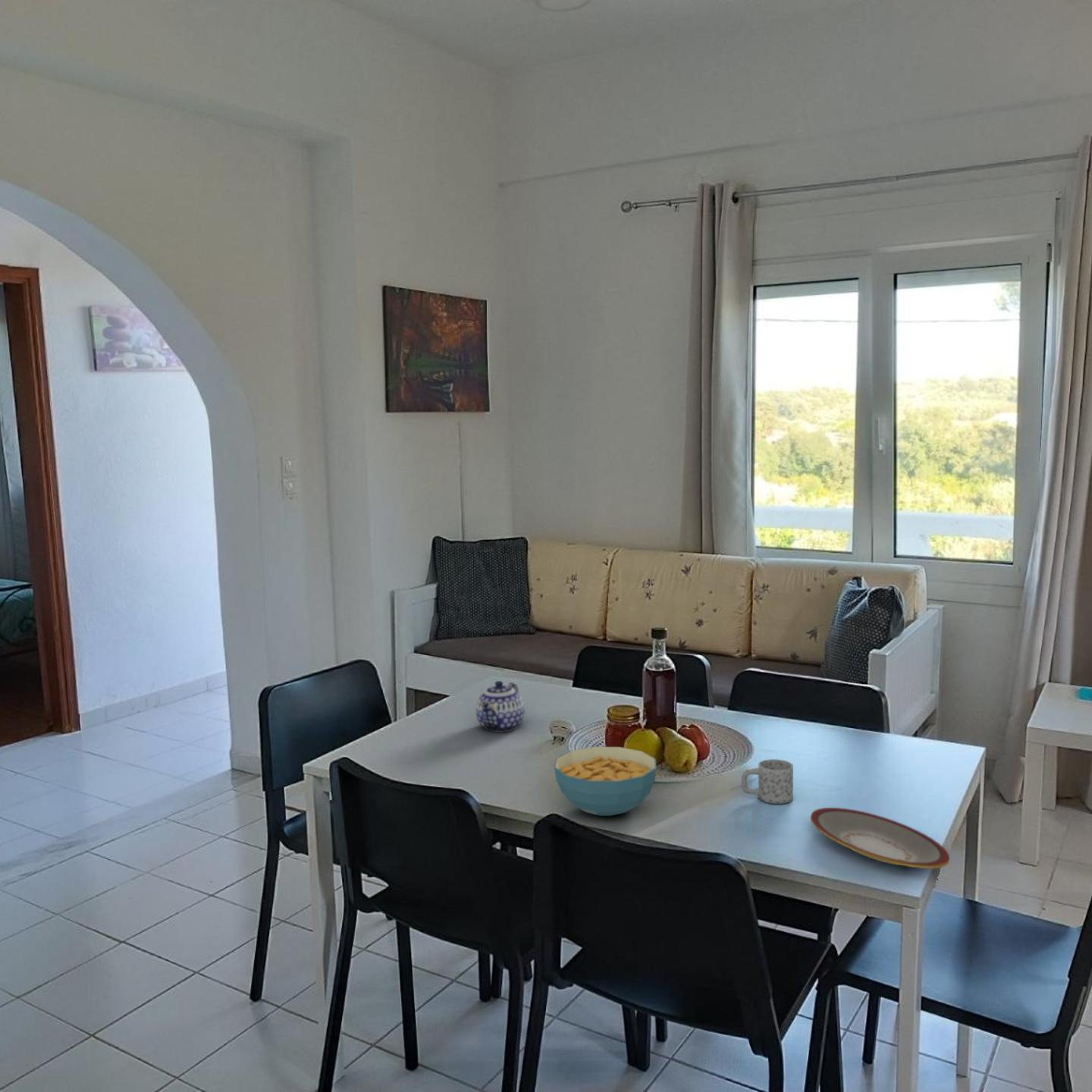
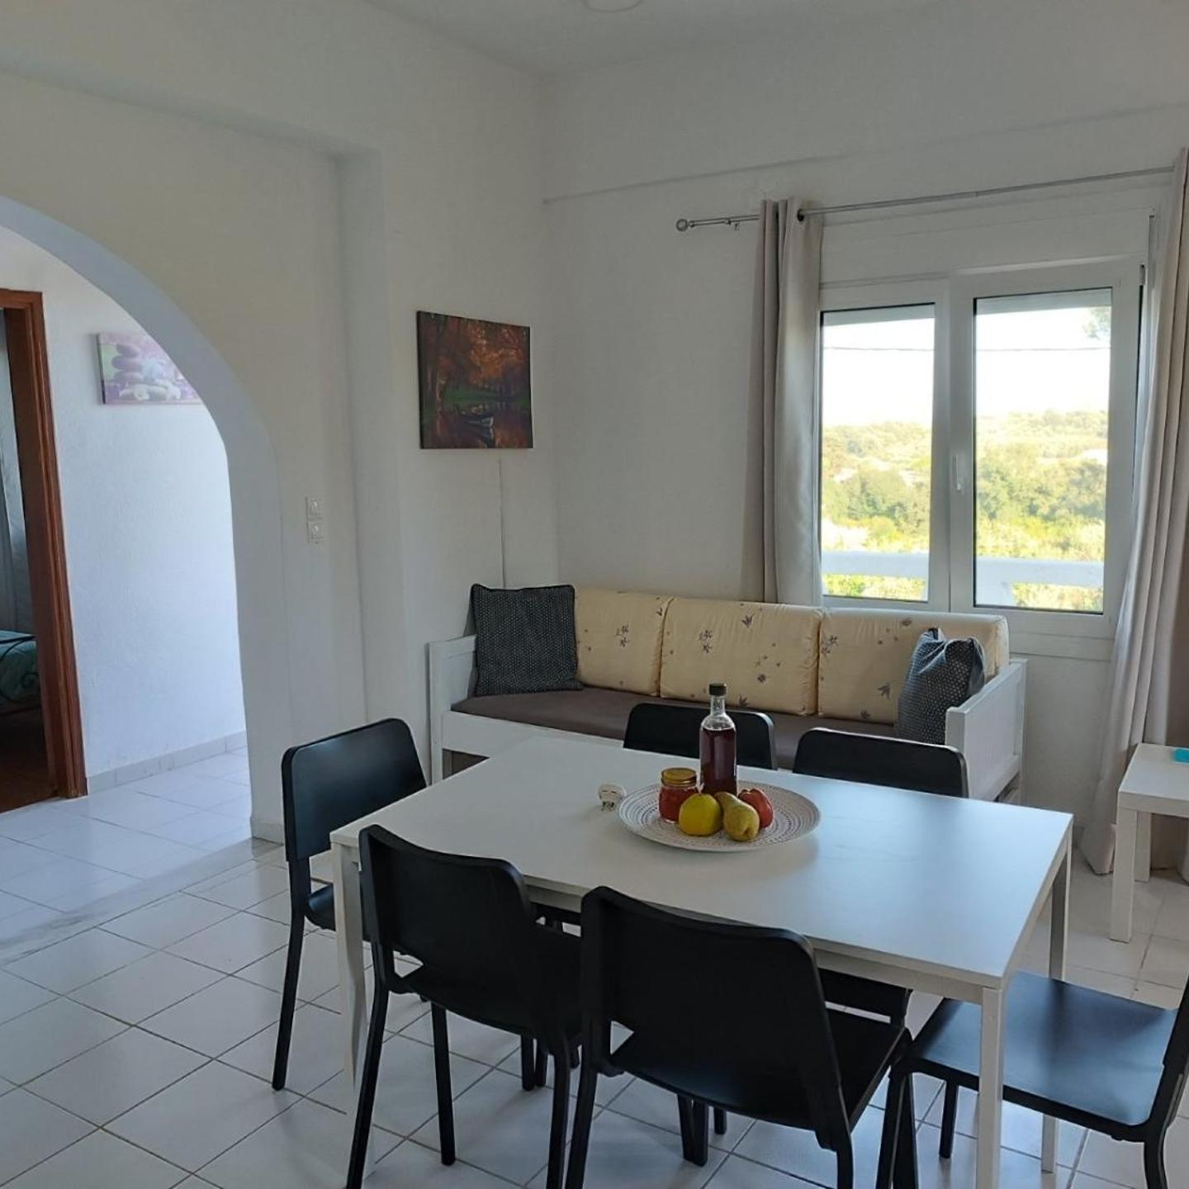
- mug (767, 781)
- cereal bowl (605, 787)
- teapot (500, 704)
- plate (876, 841)
